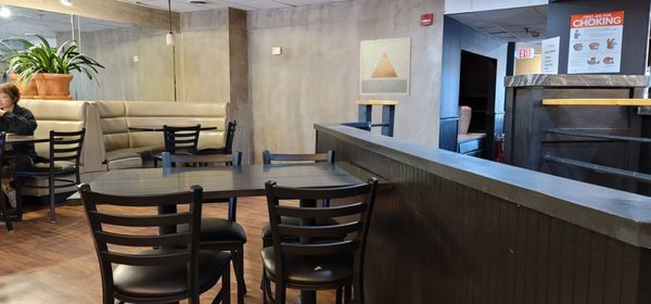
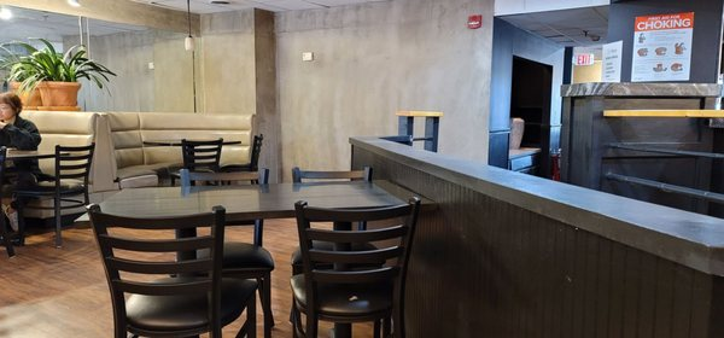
- wall art (384, 67)
